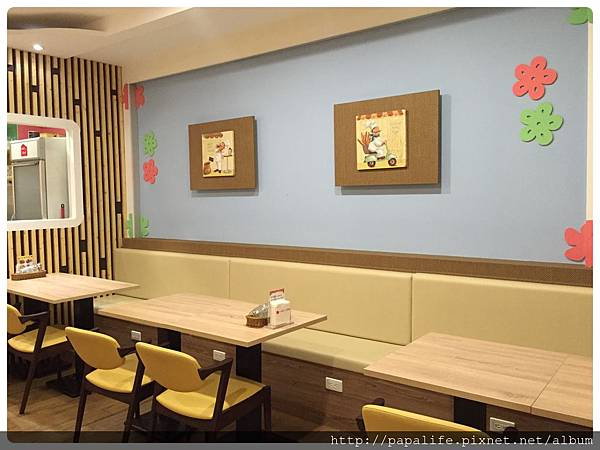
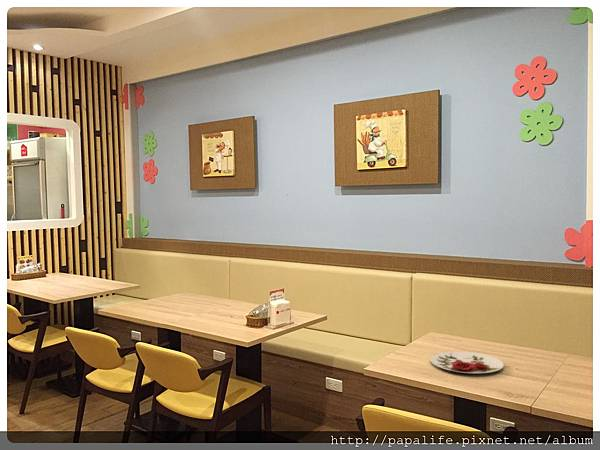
+ plate (466, 361)
